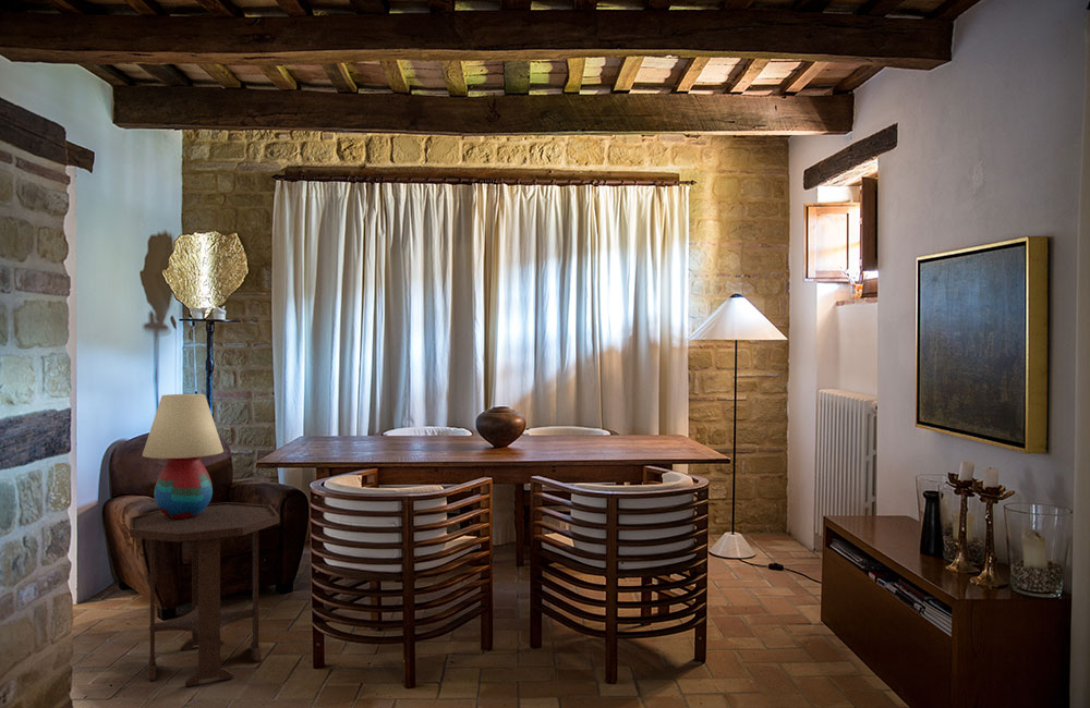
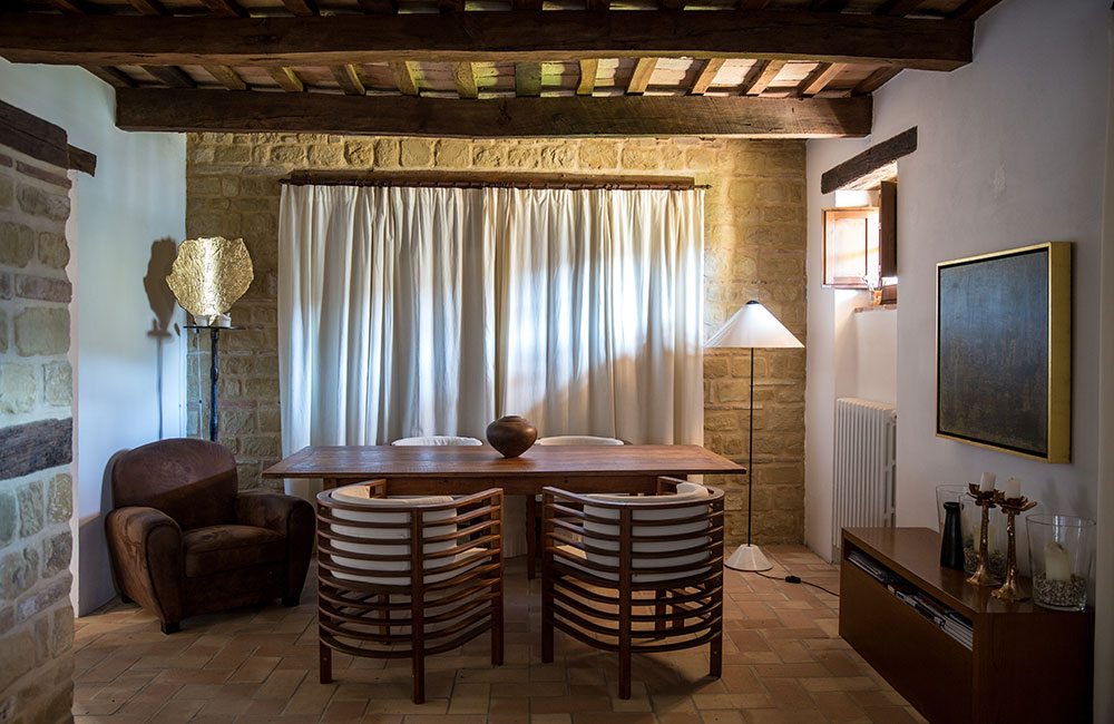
- side table (205, 589)
- table lamp (183, 453)
